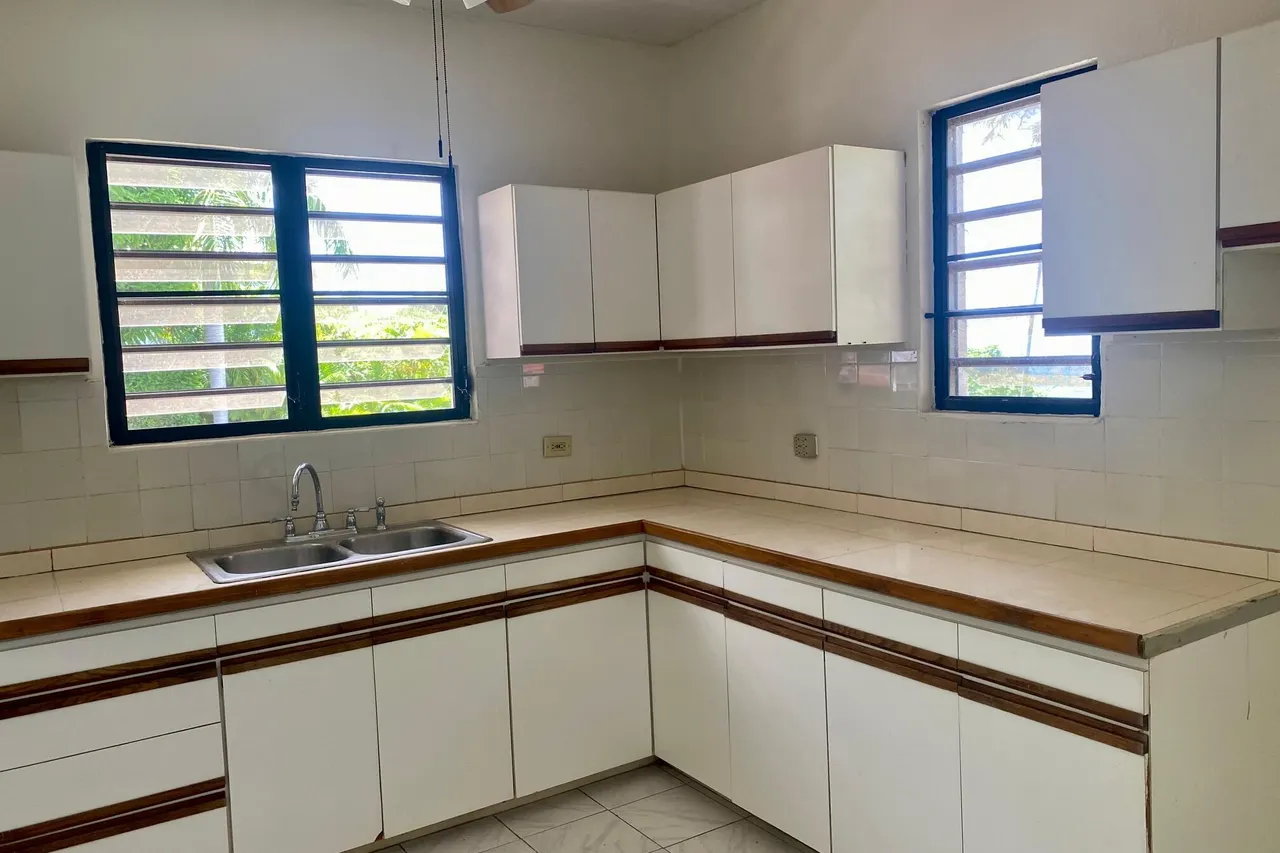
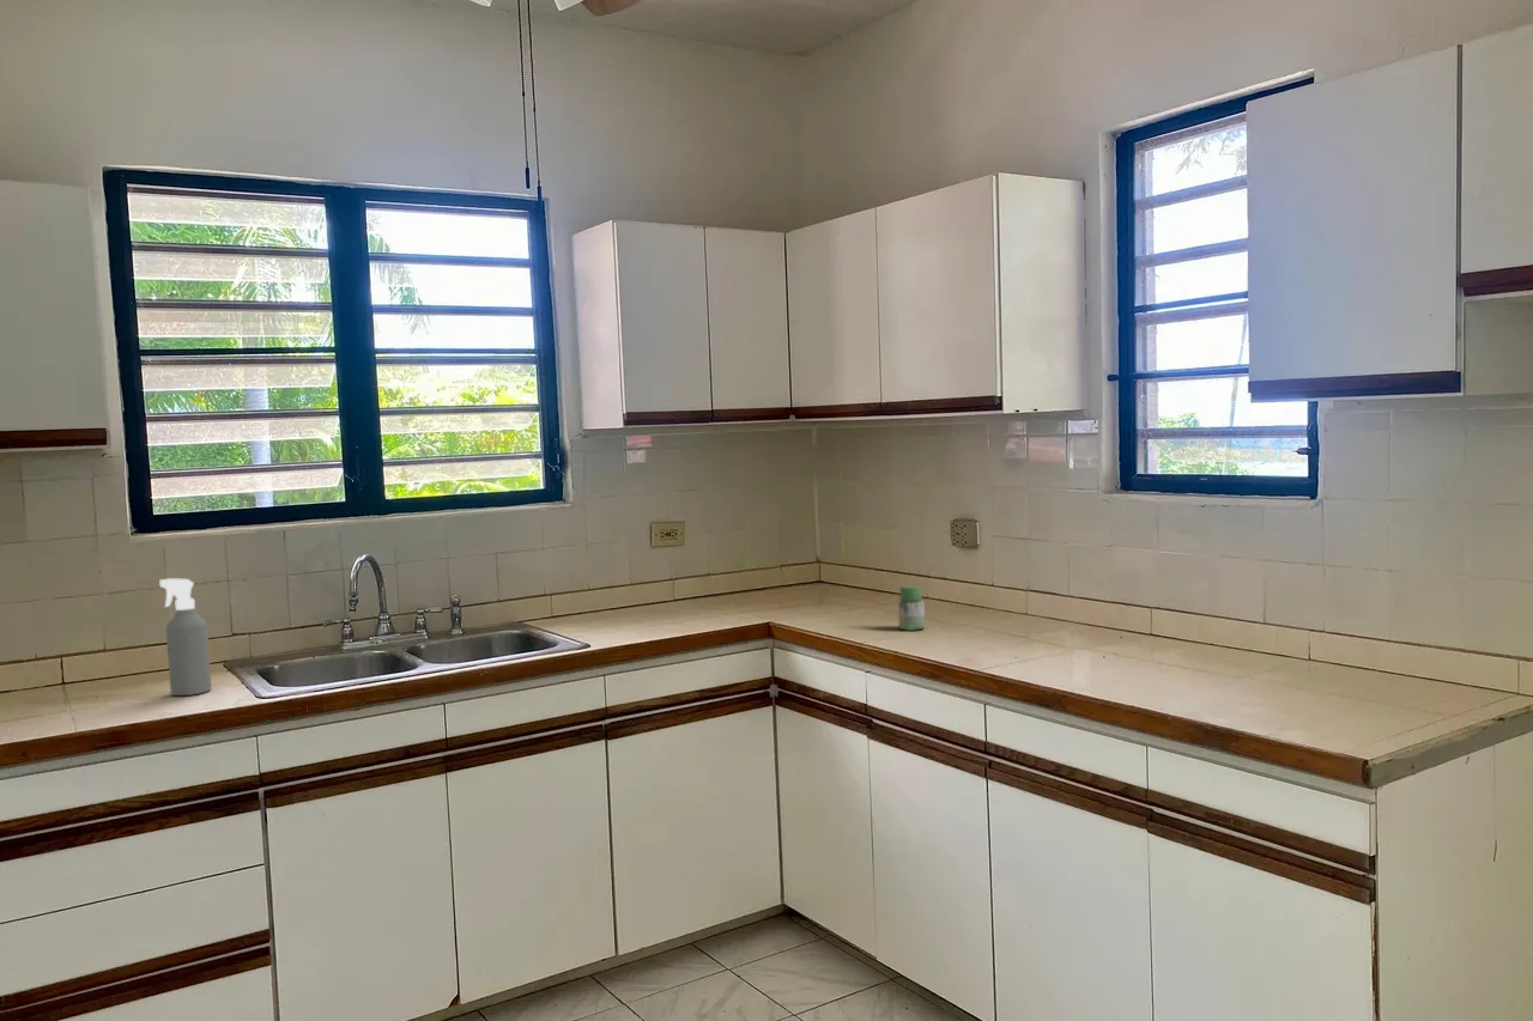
+ spray bottle (183, 636)
+ jar (910, 607)
